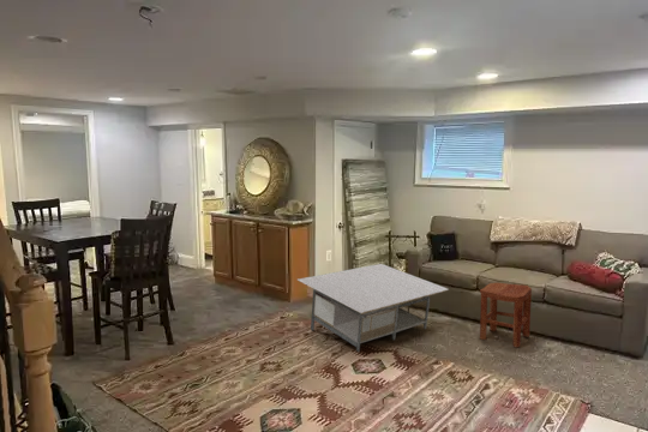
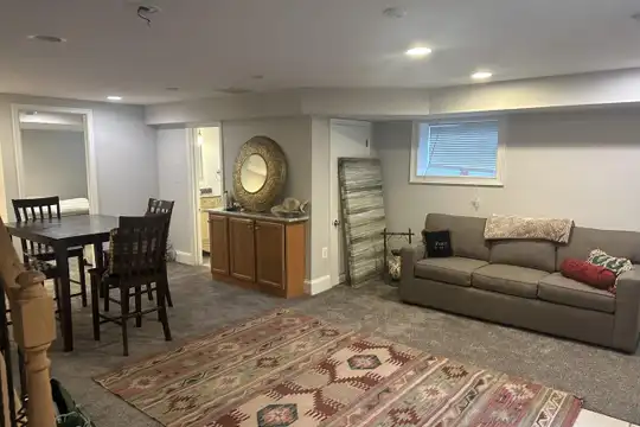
- coffee table (372, 305)
- stool (504, 312)
